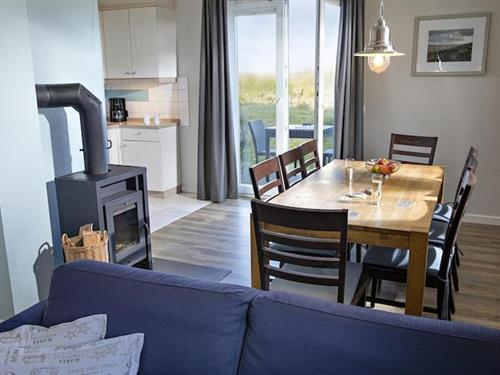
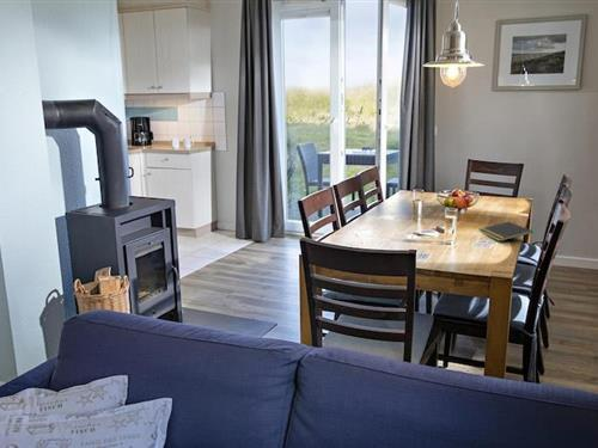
+ notepad (504, 231)
